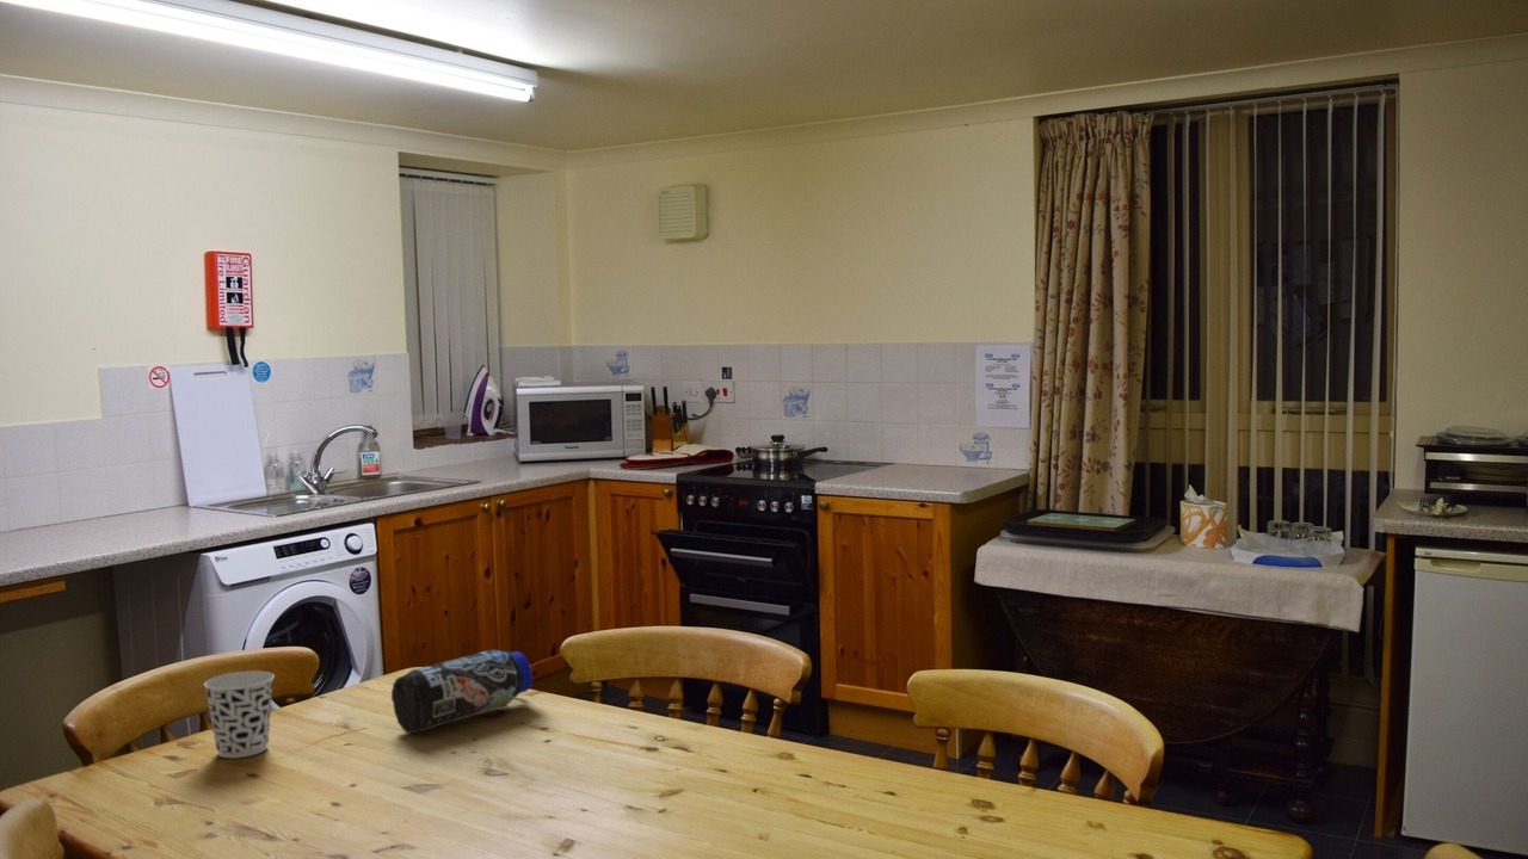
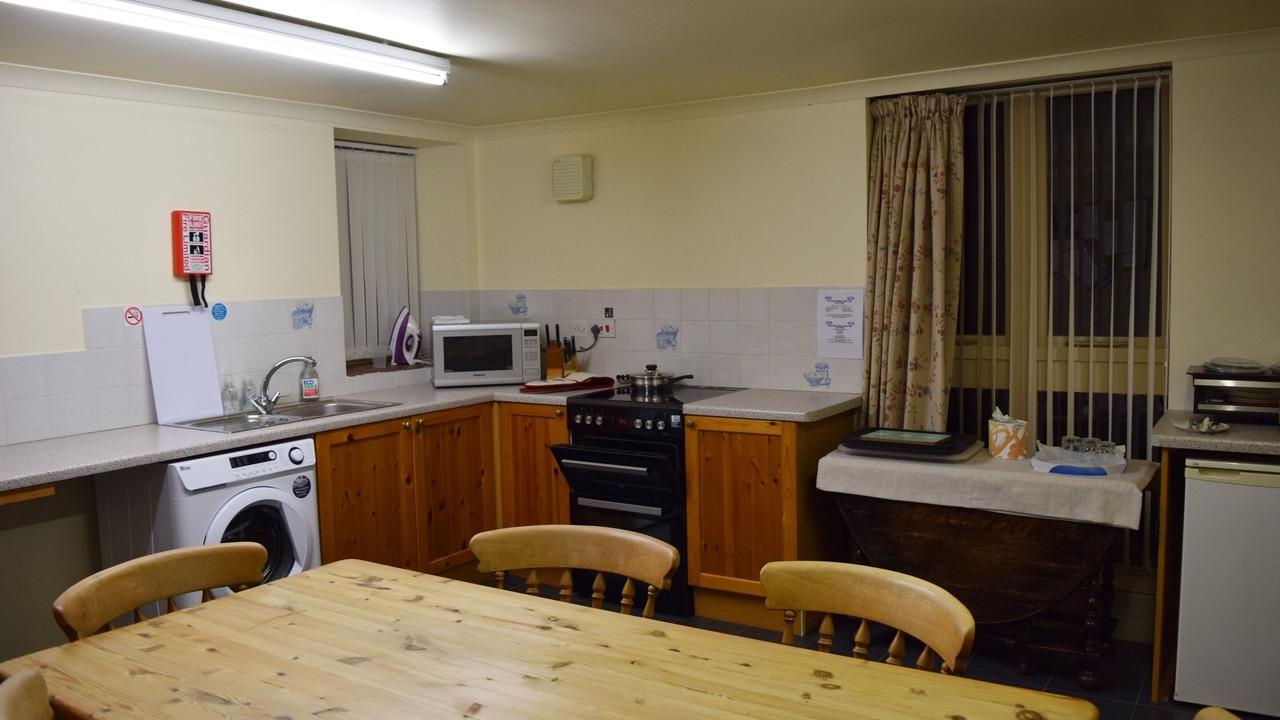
- cup (240, 715)
- water bottle (468, 686)
